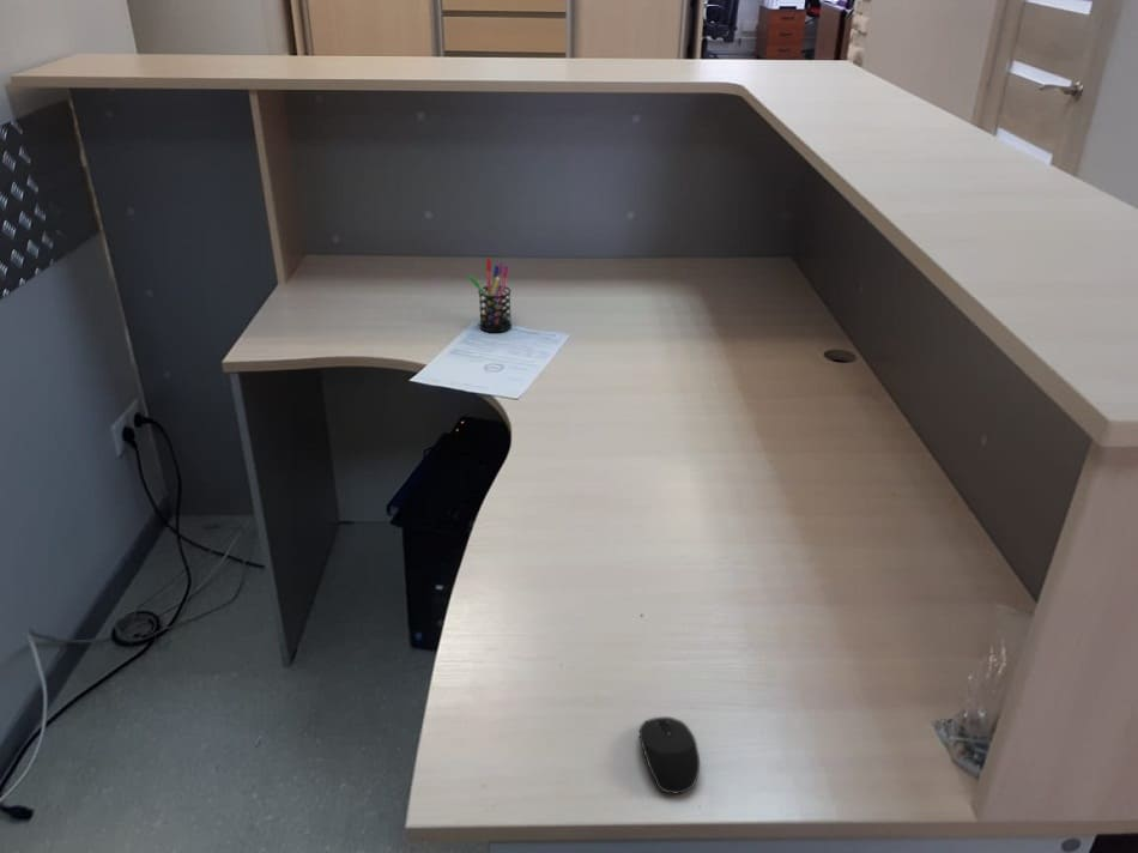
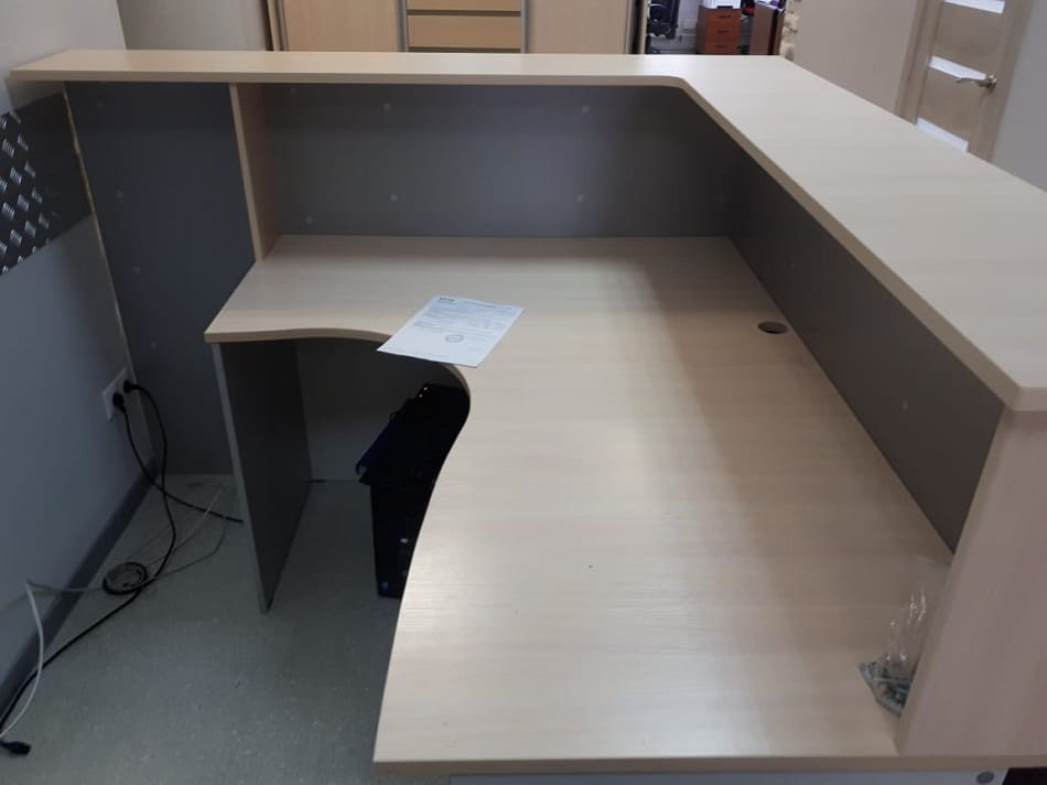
- computer mouse (668, 746)
- pen holder (490, 295)
